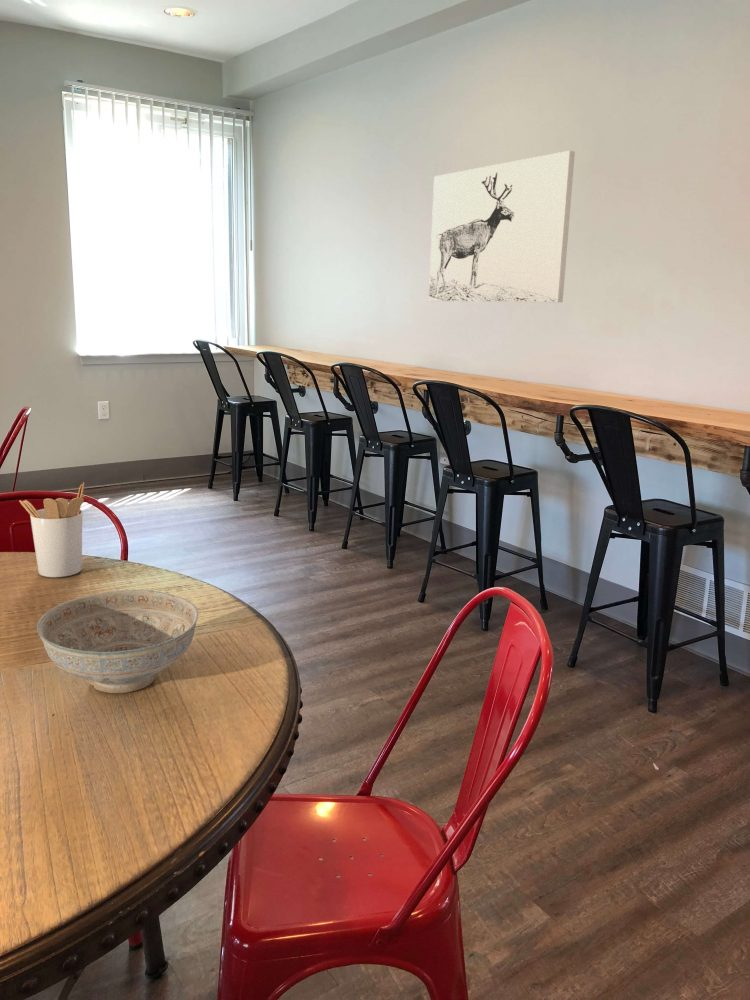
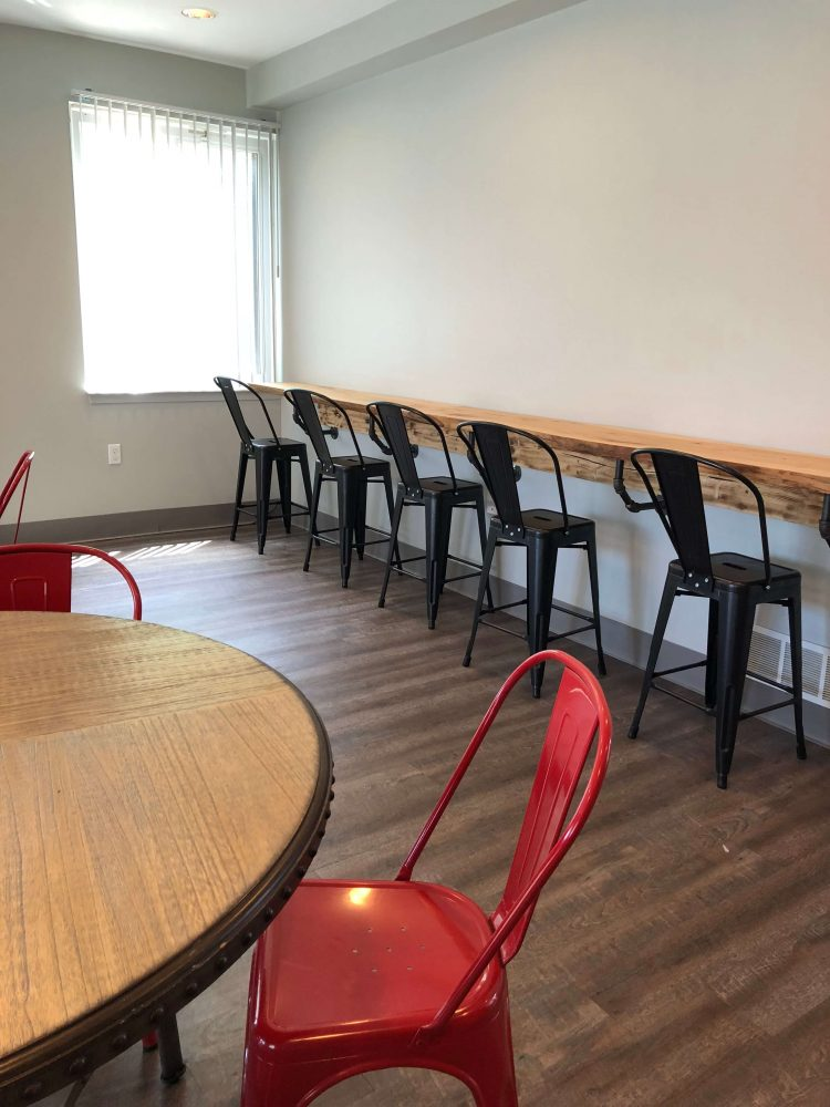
- decorative bowl (121, 648)
- wall art (493, 234)
- utensil holder (60, 531)
